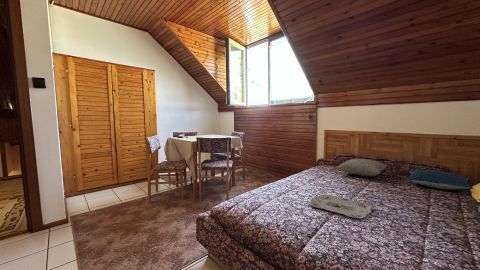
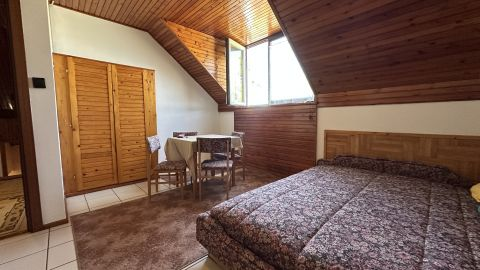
- pillow (436, 178)
- serving tray (339, 205)
- pillow (361, 166)
